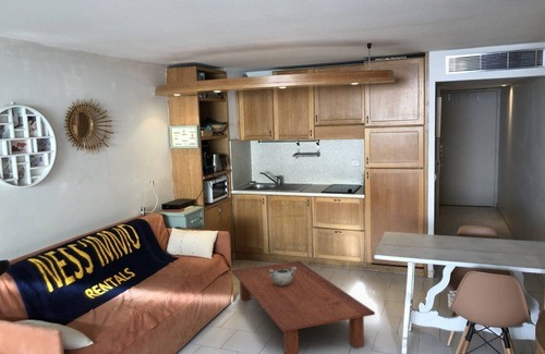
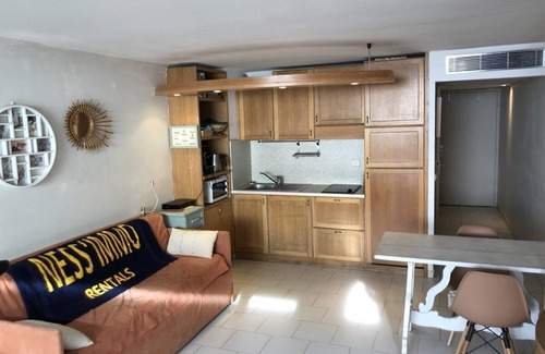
- decorative bowl (282, 276)
- coffee table (293, 303)
